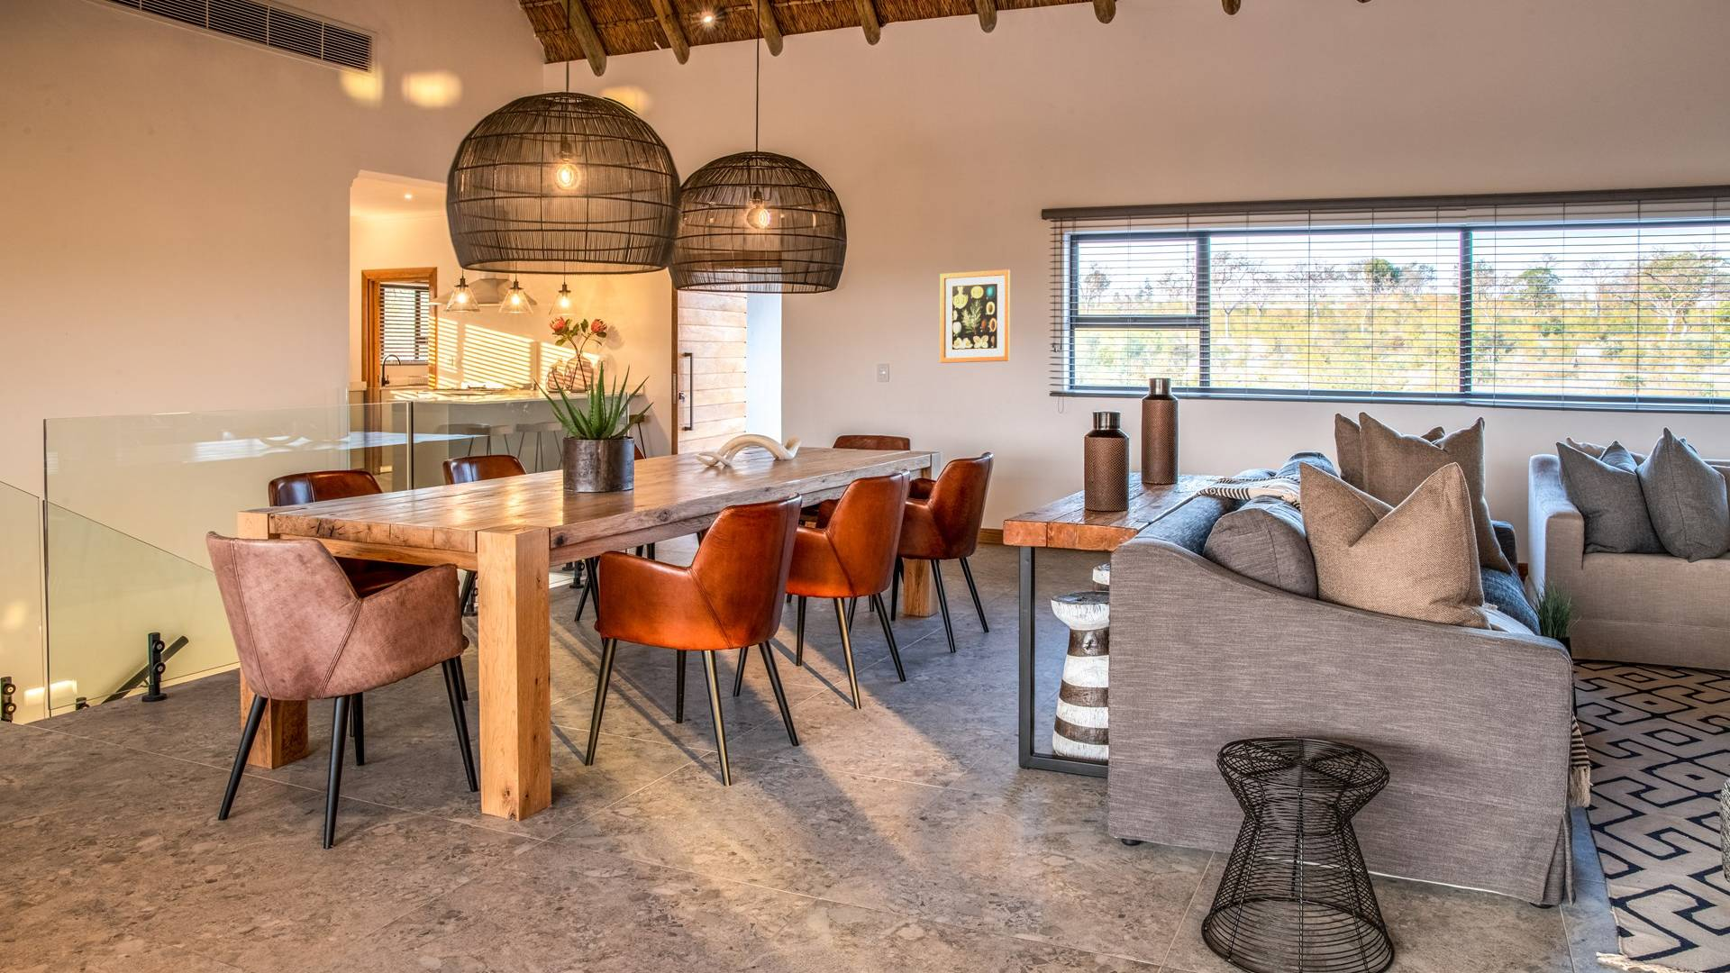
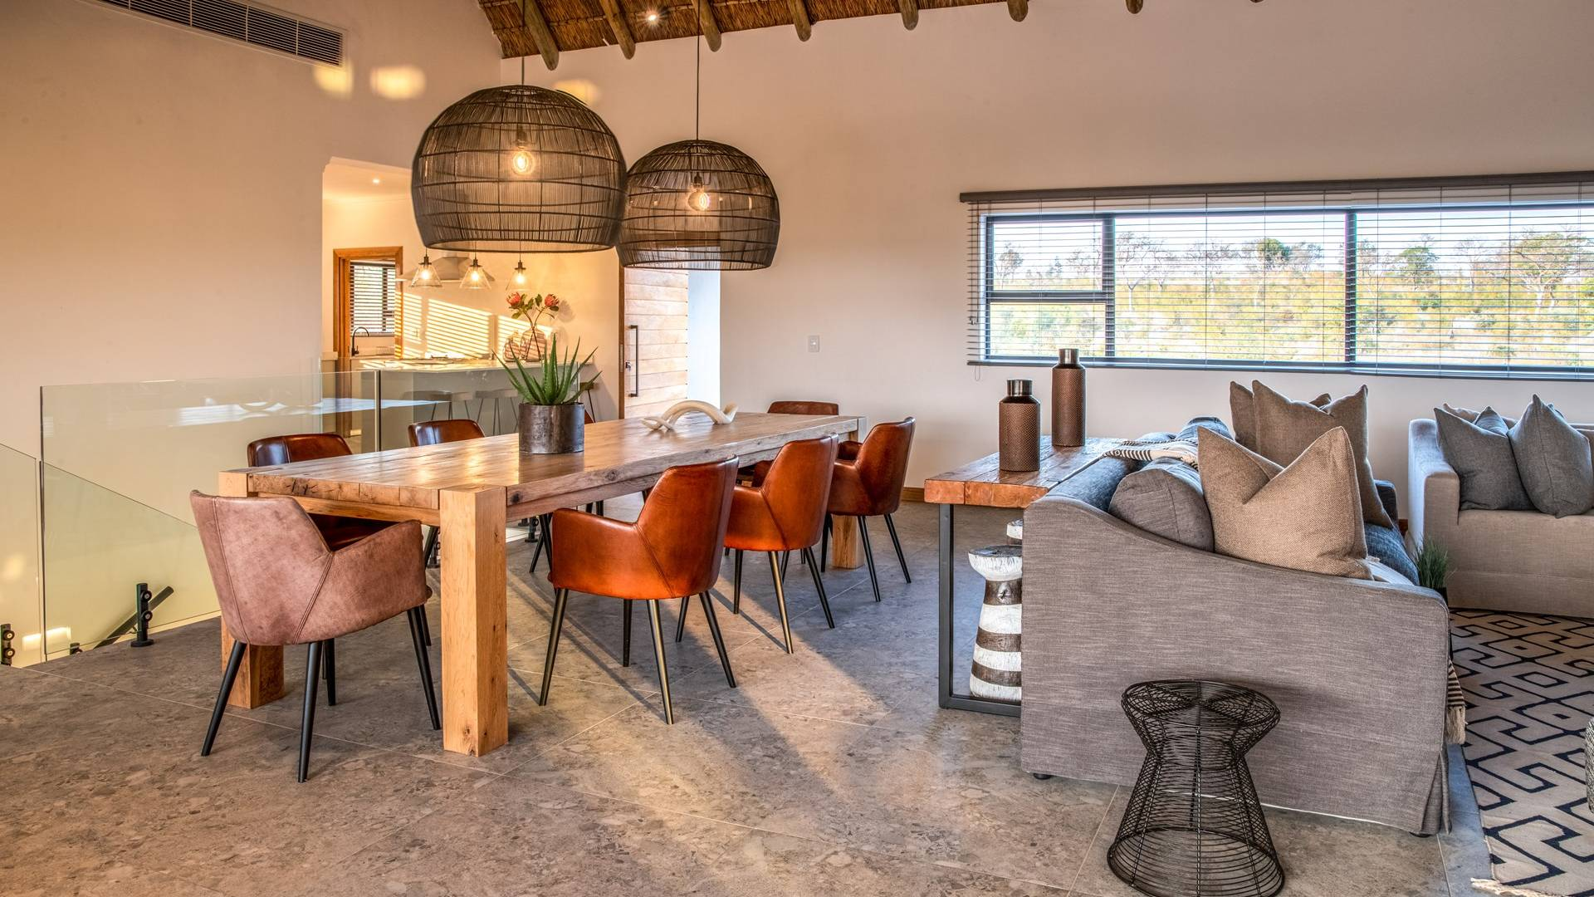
- wall art (974, 316)
